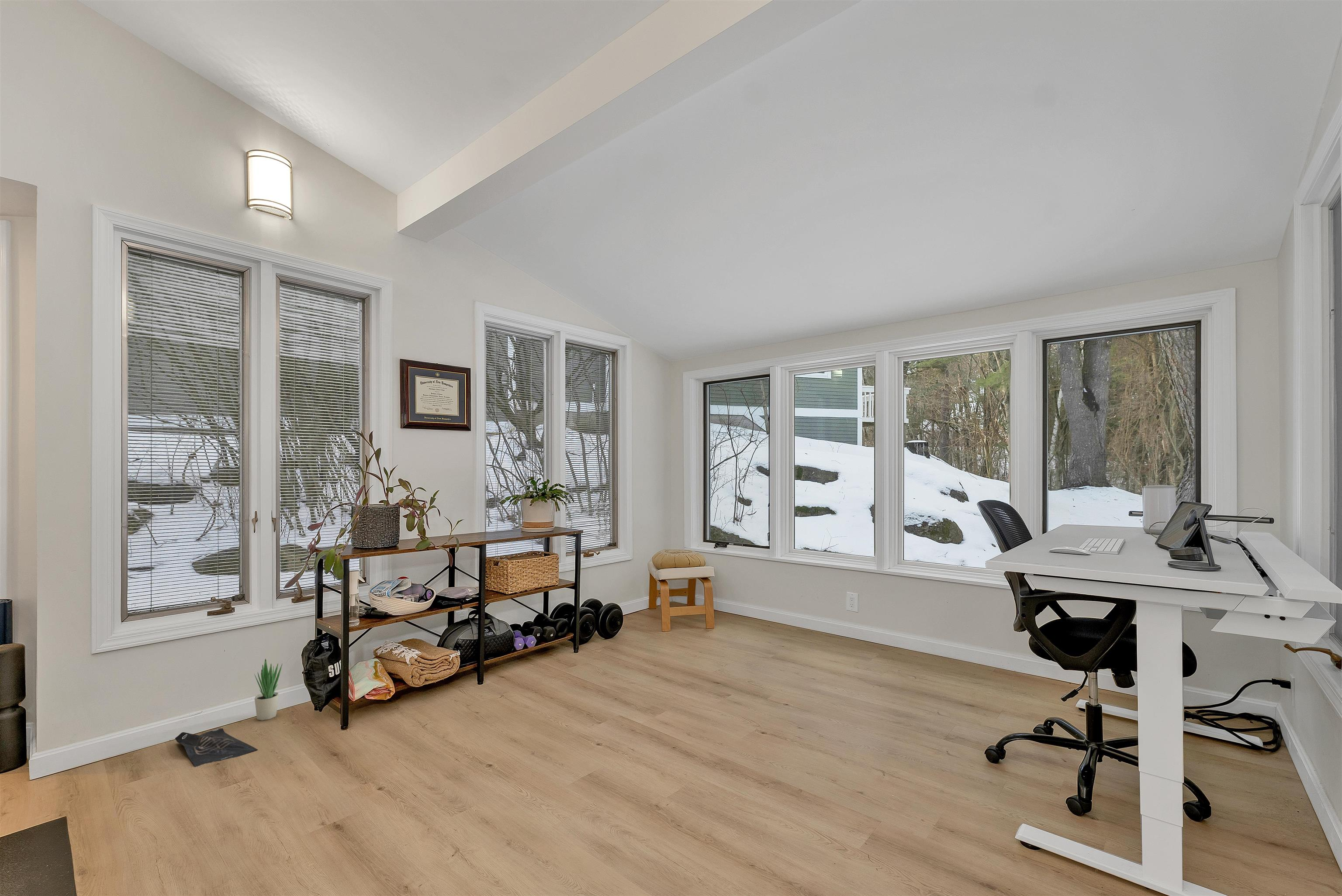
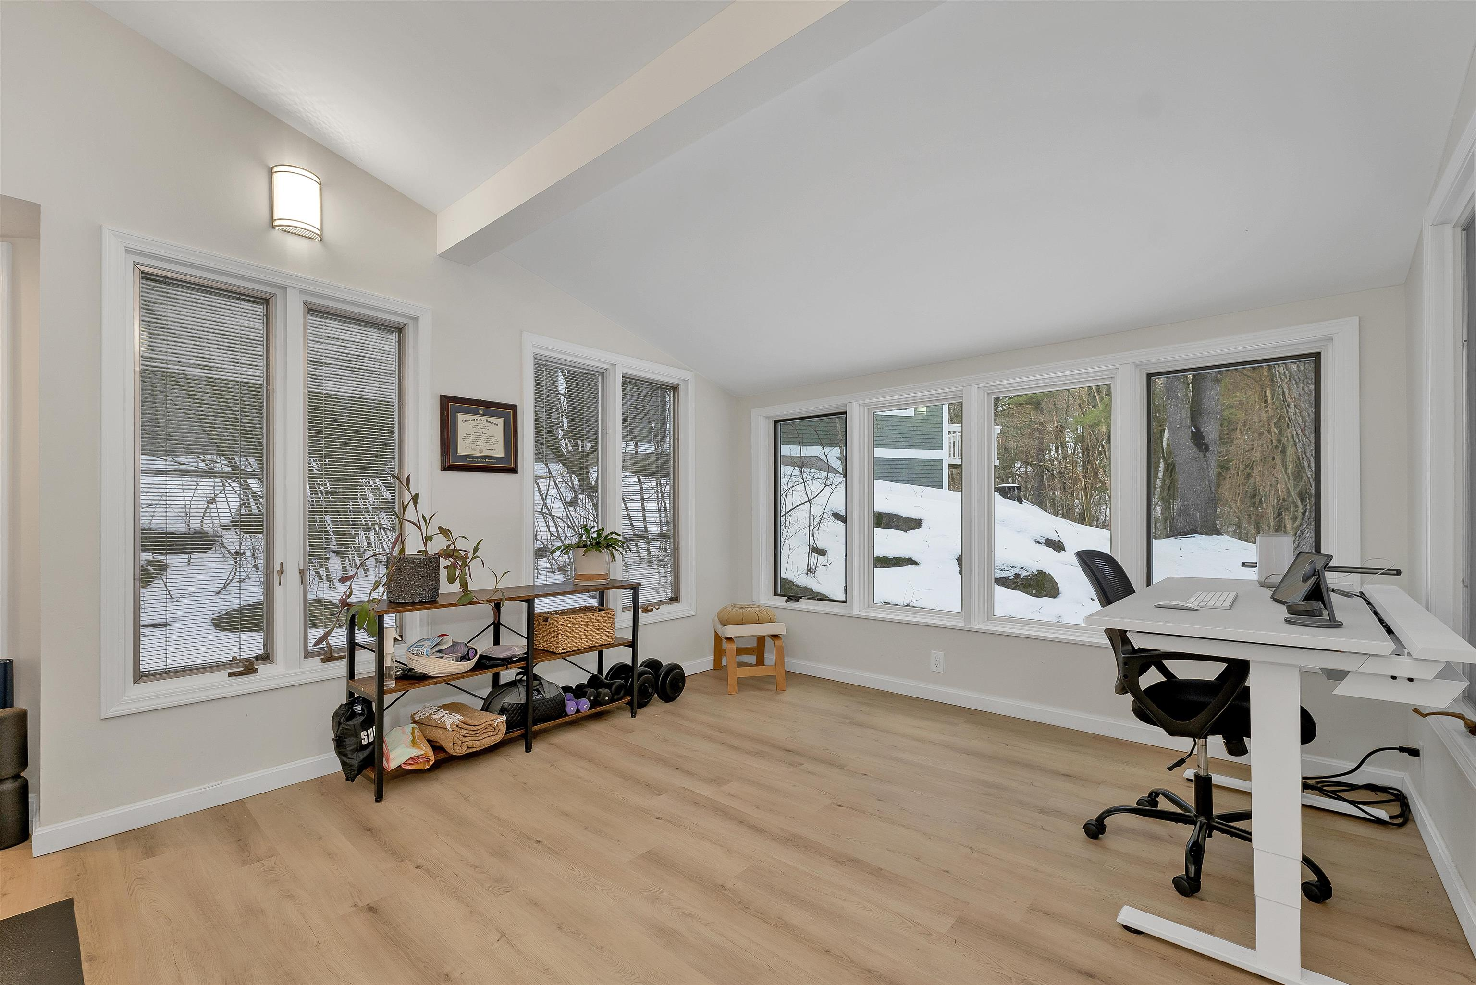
- potted plant (269, 686)
- bag (216, 742)
